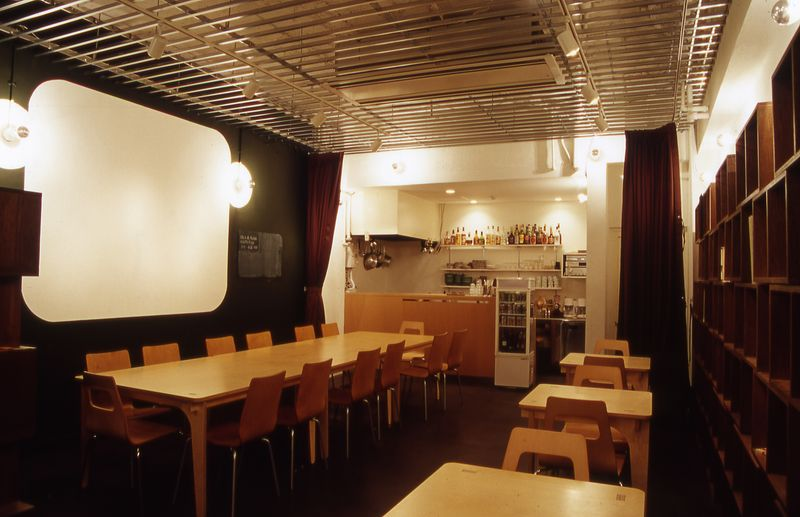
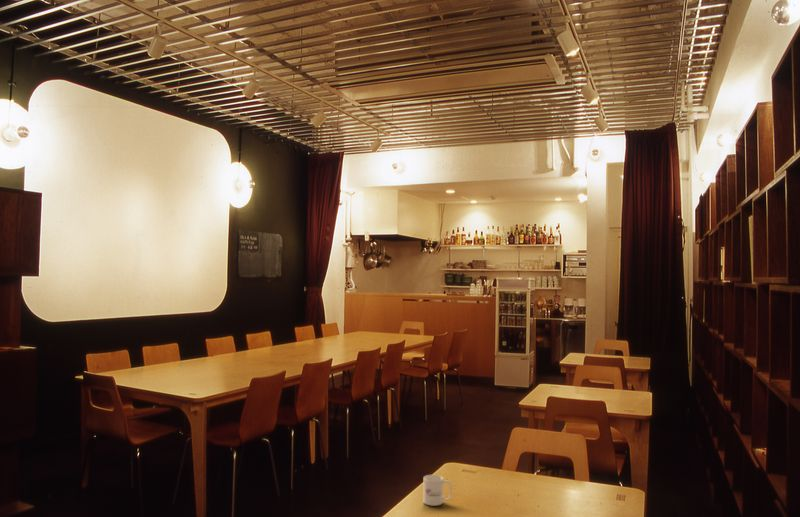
+ mug (437, 490)
